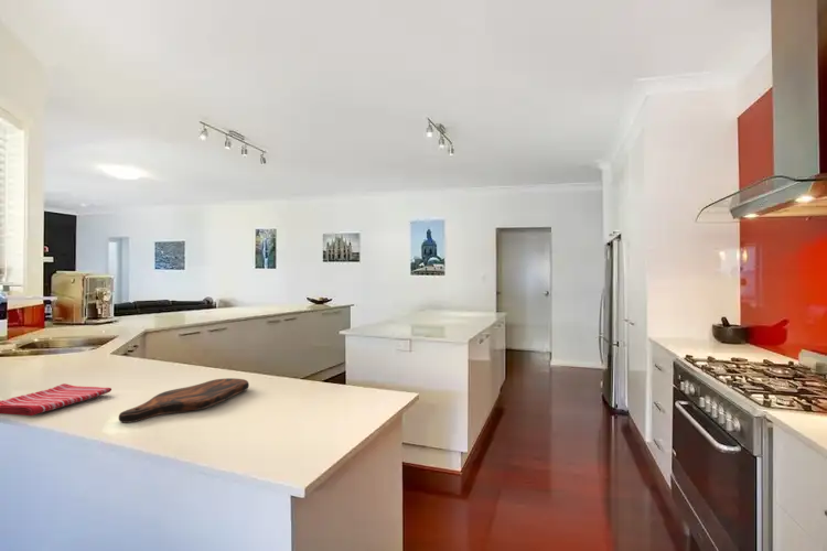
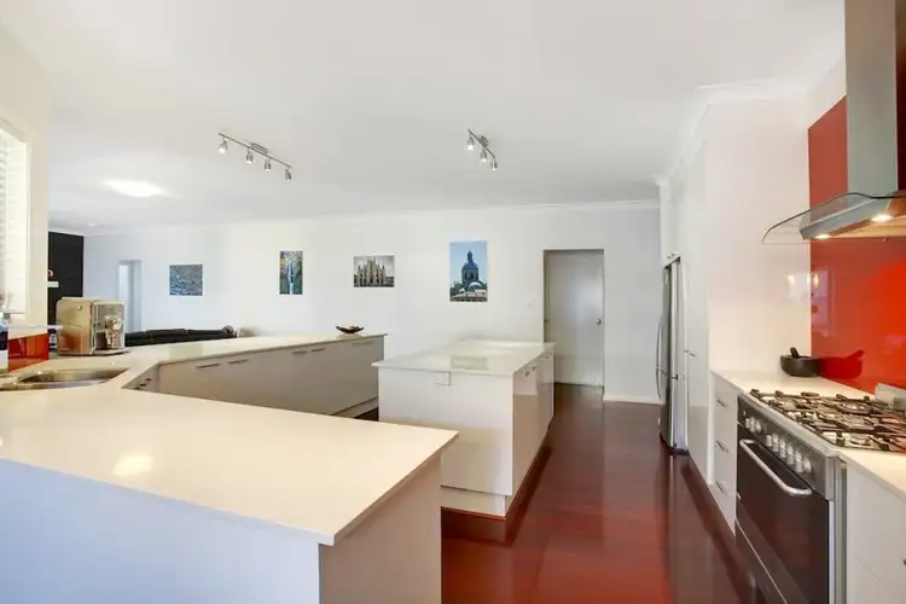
- cutting board (193, 397)
- dish towel (50, 398)
